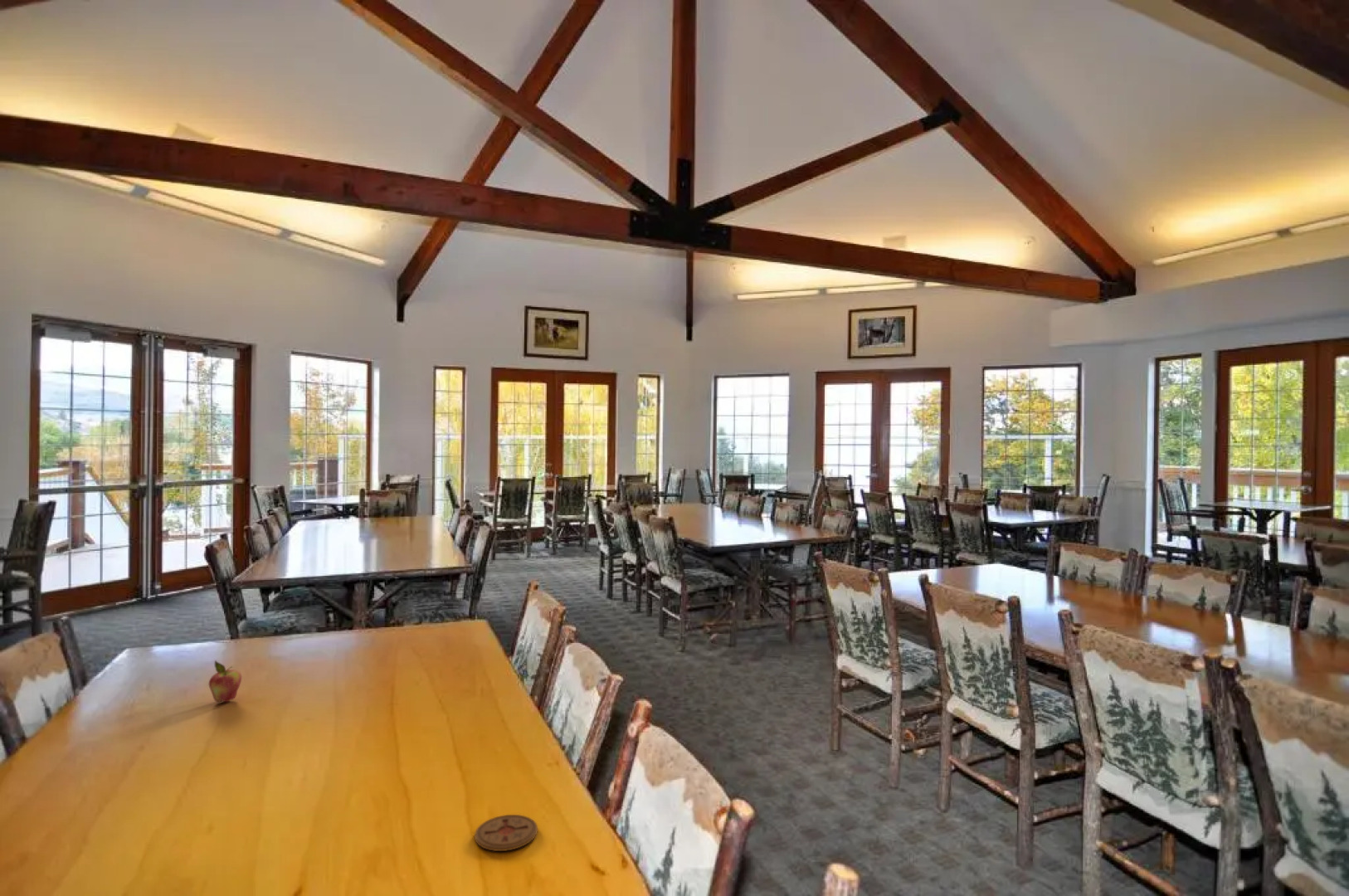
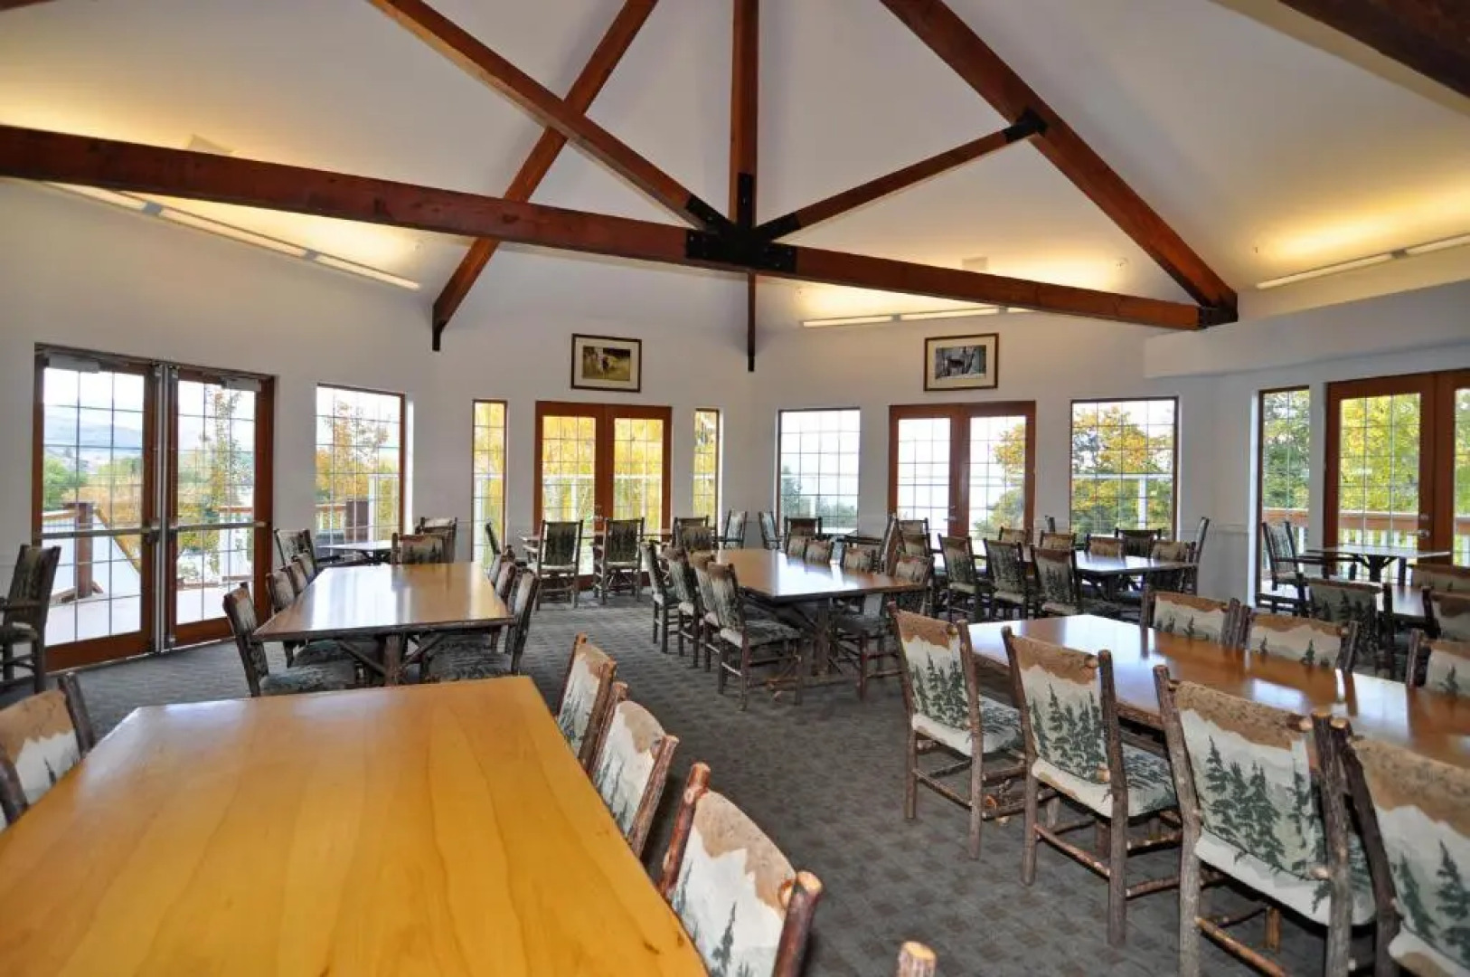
- coaster (506, 831)
- fruit (225, 680)
